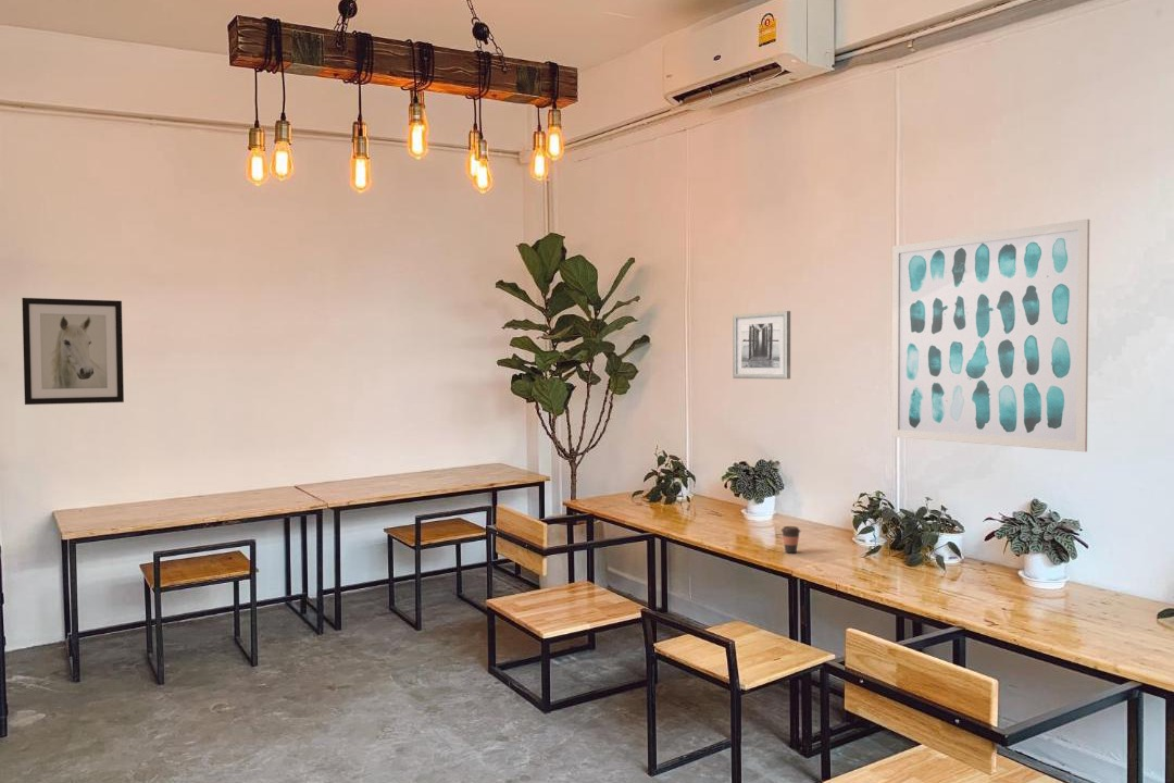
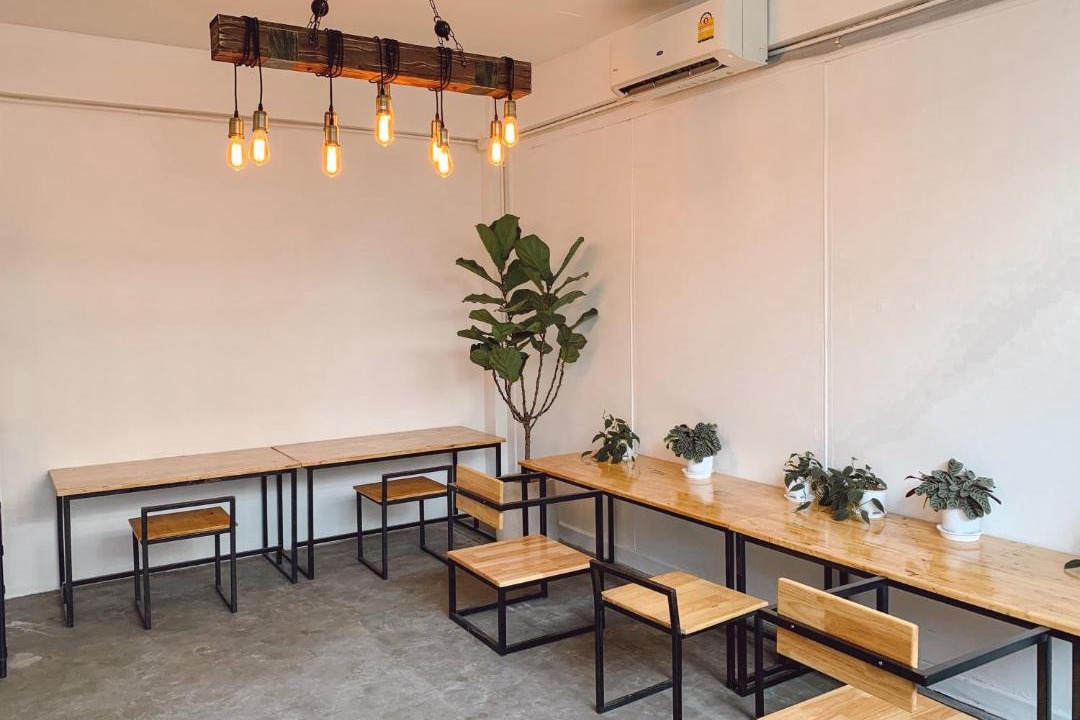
- wall art (74, 351)
- wall art (760, 346)
- wall art (979, 338)
- coffee cup (790, 539)
